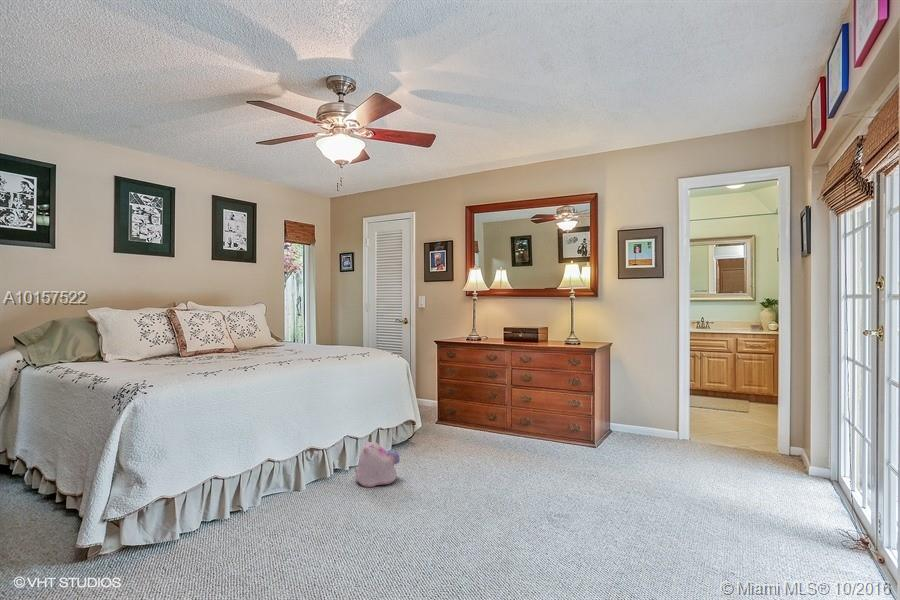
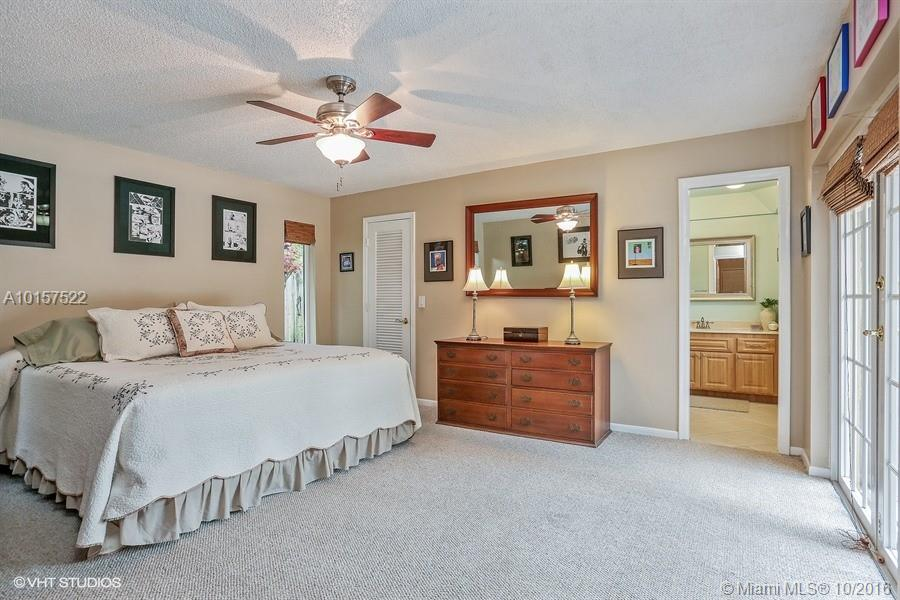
- plush toy (377, 461)
